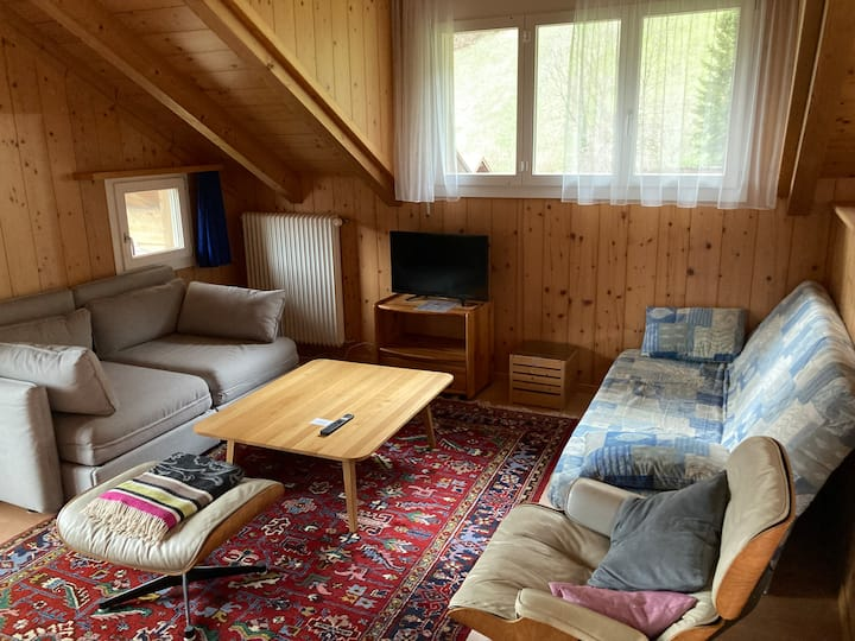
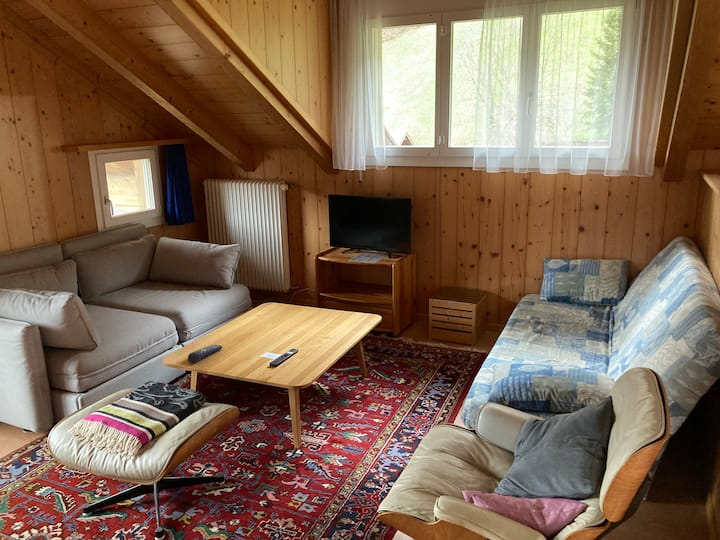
+ remote control (205, 352)
